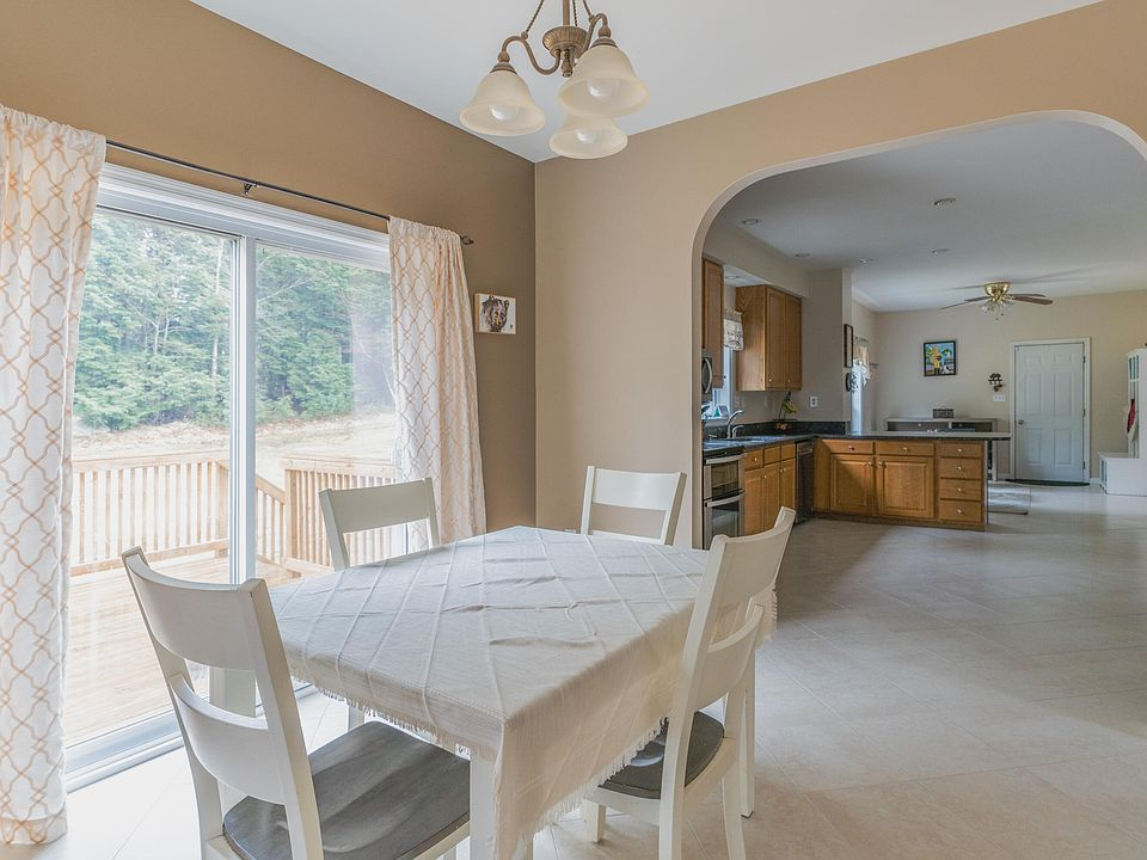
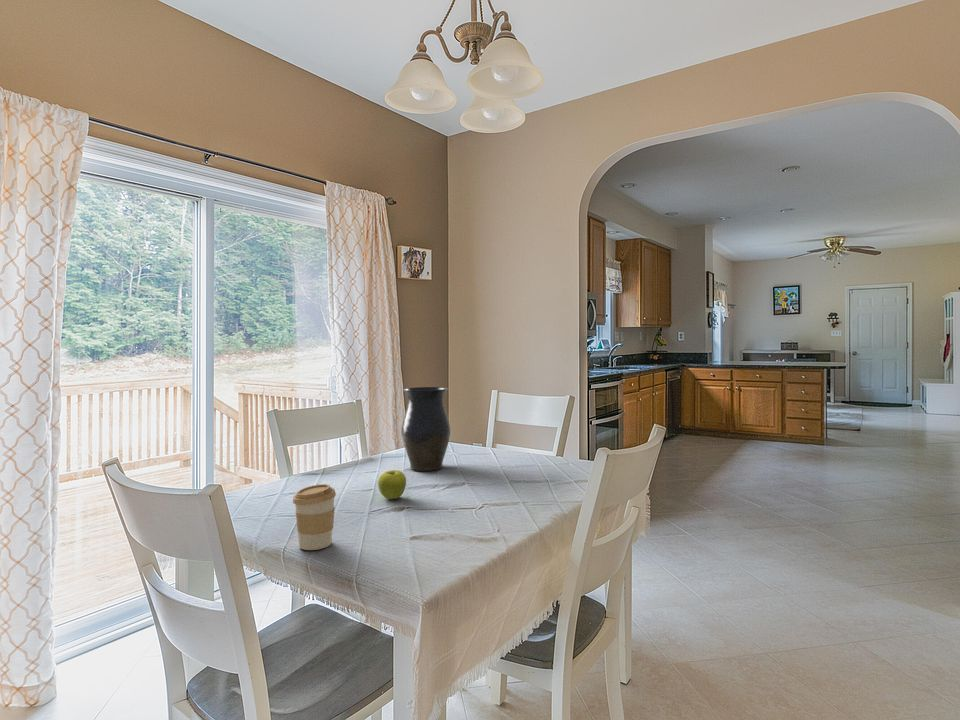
+ vase (425, 428)
+ fruit (392, 484)
+ coffee cup (314, 515)
